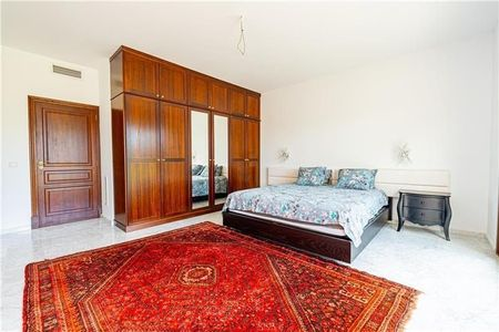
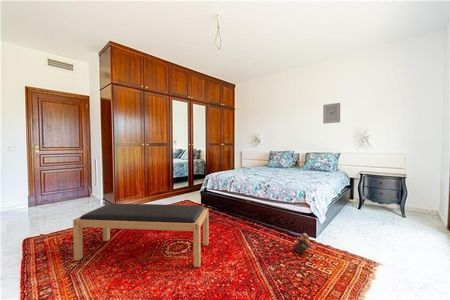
+ wall art (331, 113)
+ bench (146, 228)
+ plush toy (302, 242)
